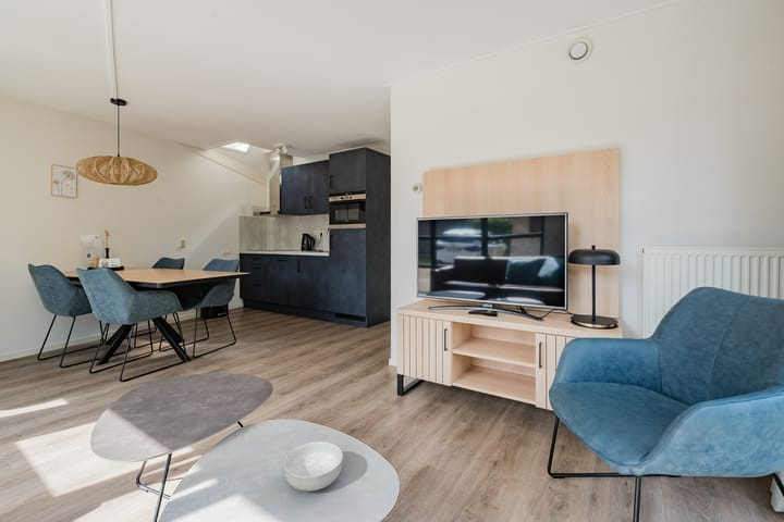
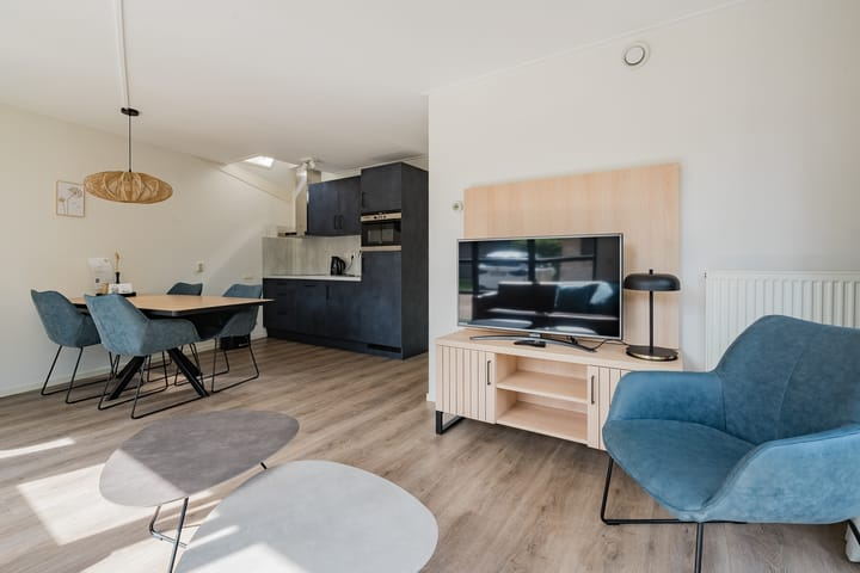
- cereal bowl (314, 469)
